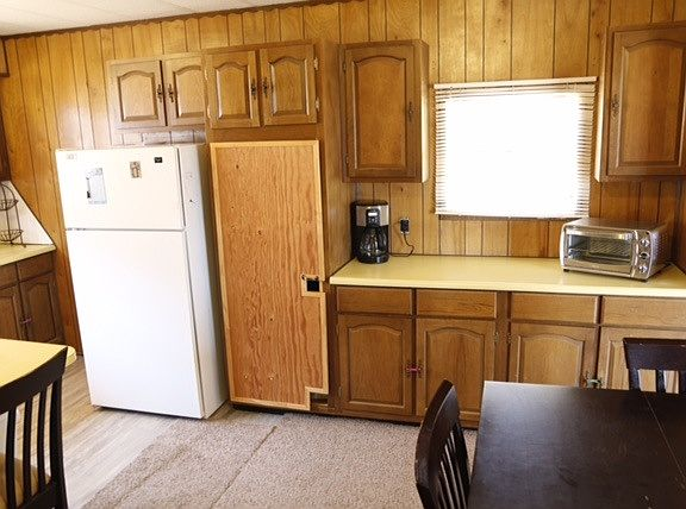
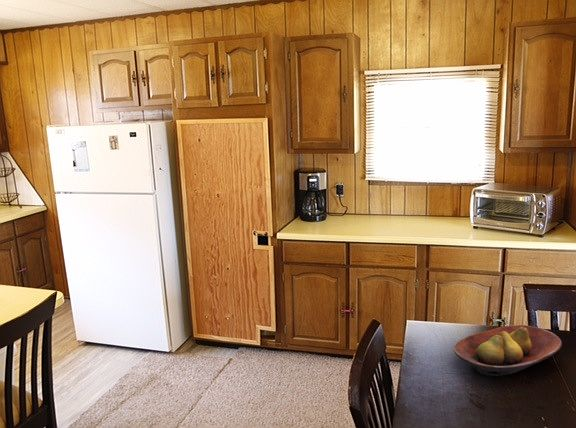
+ fruit bowl (508, 345)
